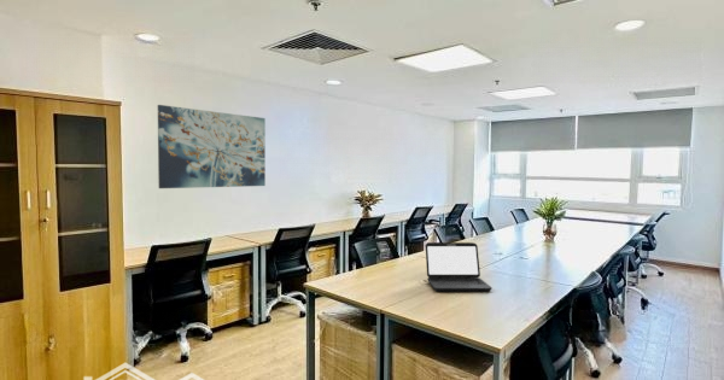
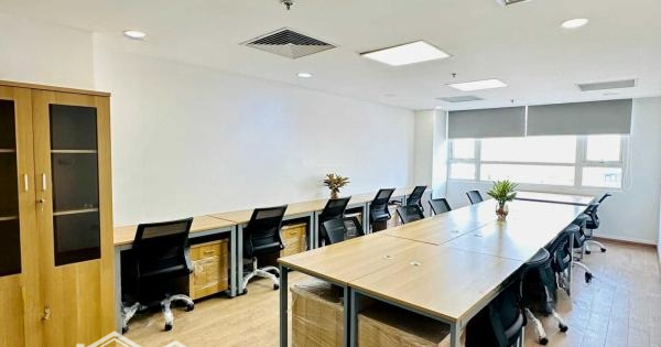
- laptop (456, 265)
- wall art (216, 150)
